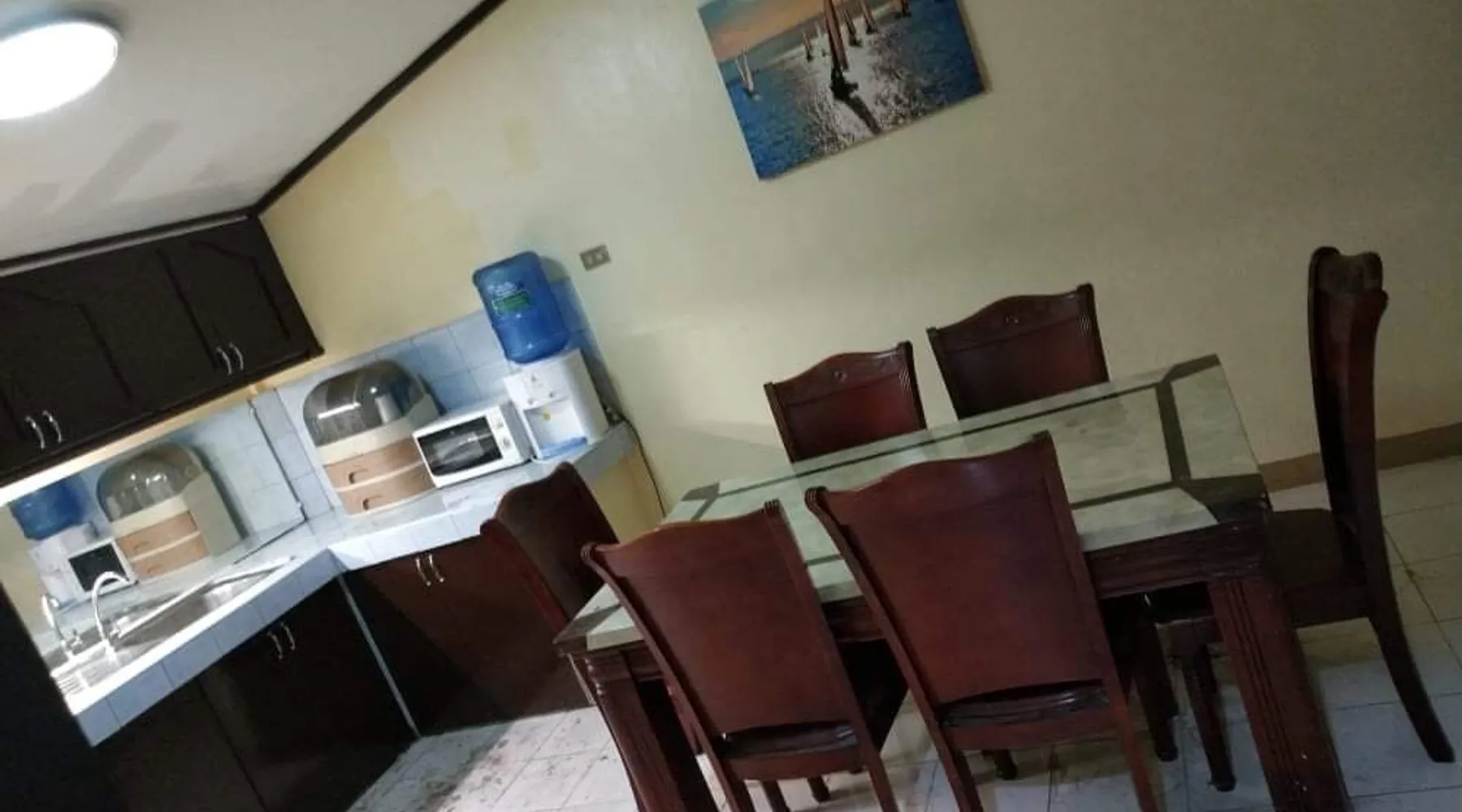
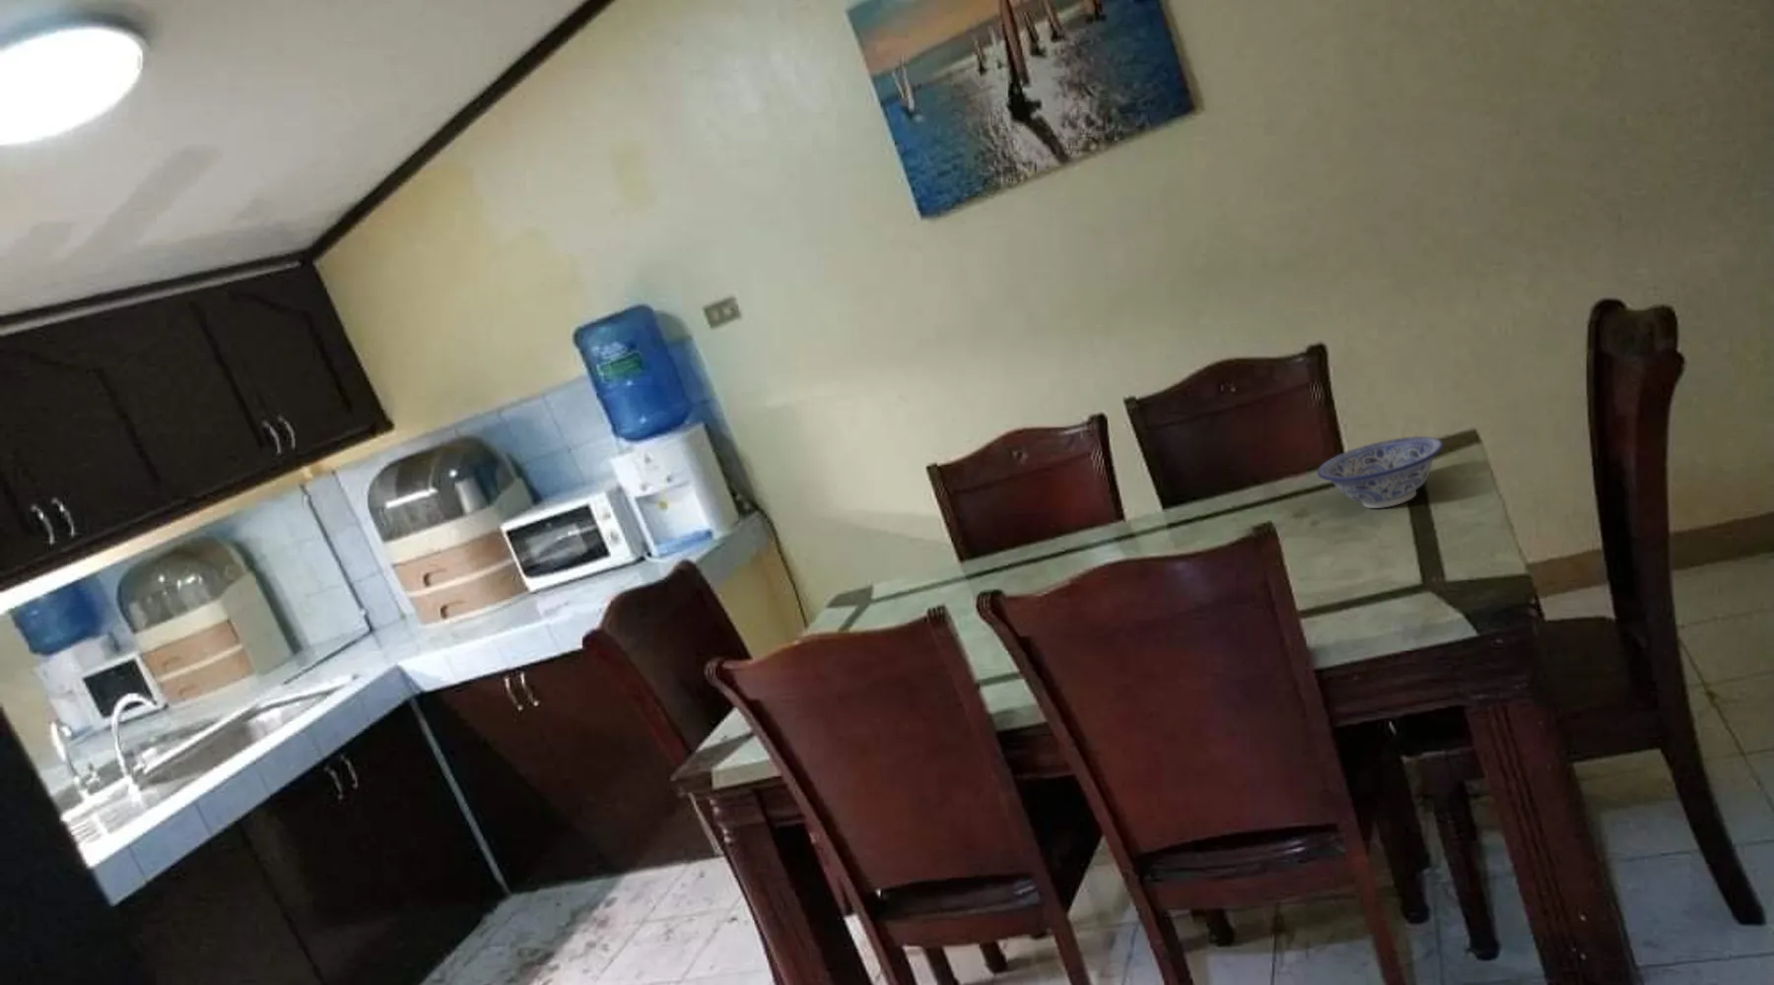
+ bowl (1383, 477)
